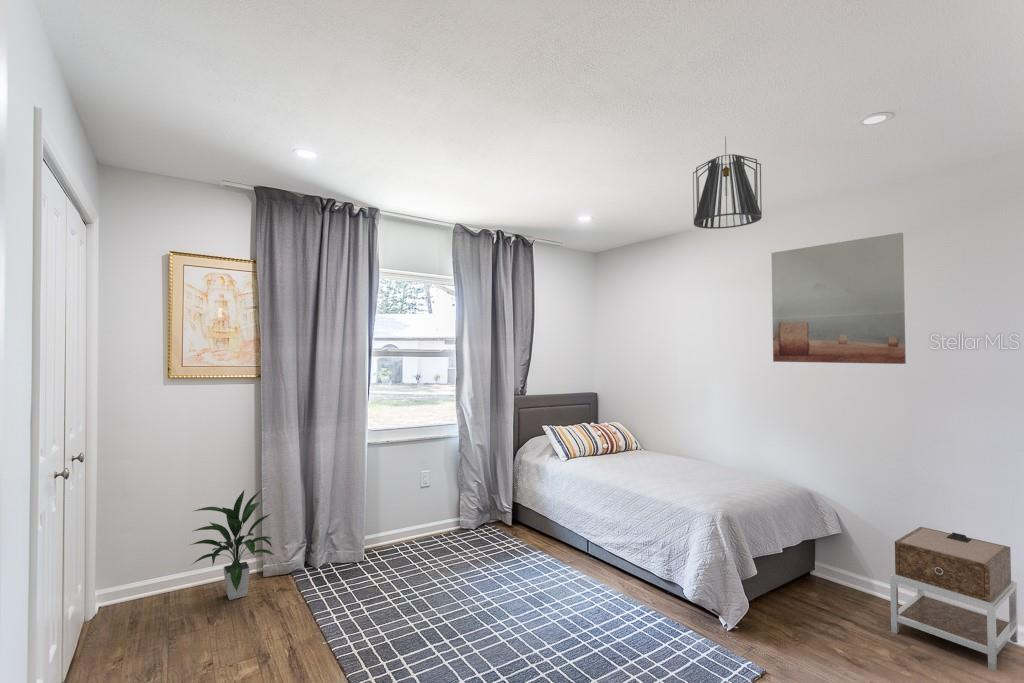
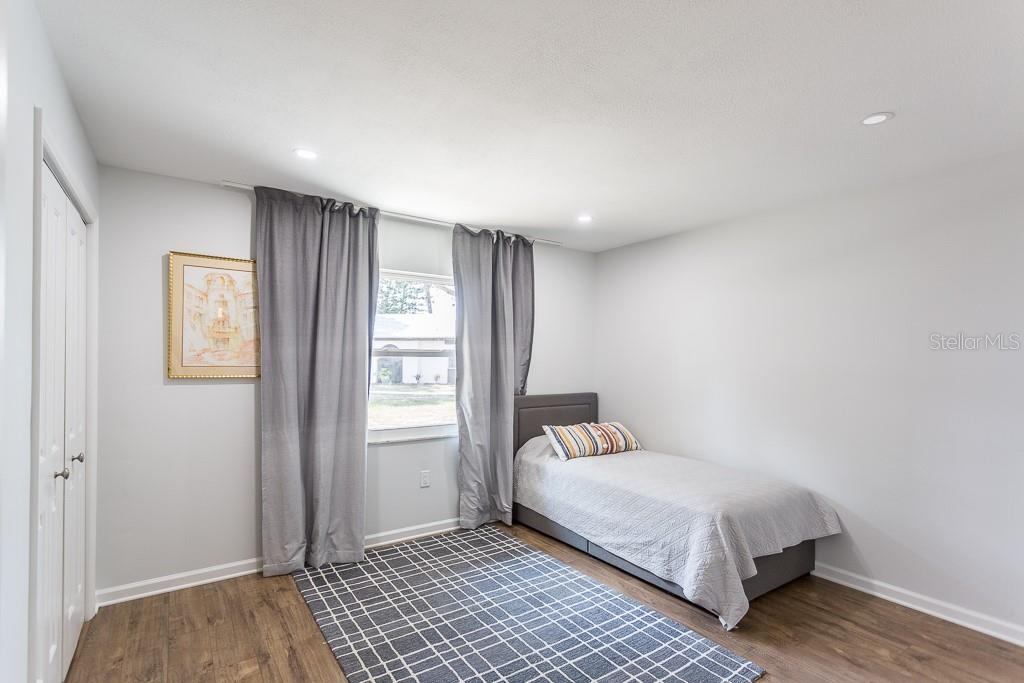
- wall art (832, 303)
- pendant light (726, 178)
- indoor plant (234, 544)
- nightstand (952, 588)
